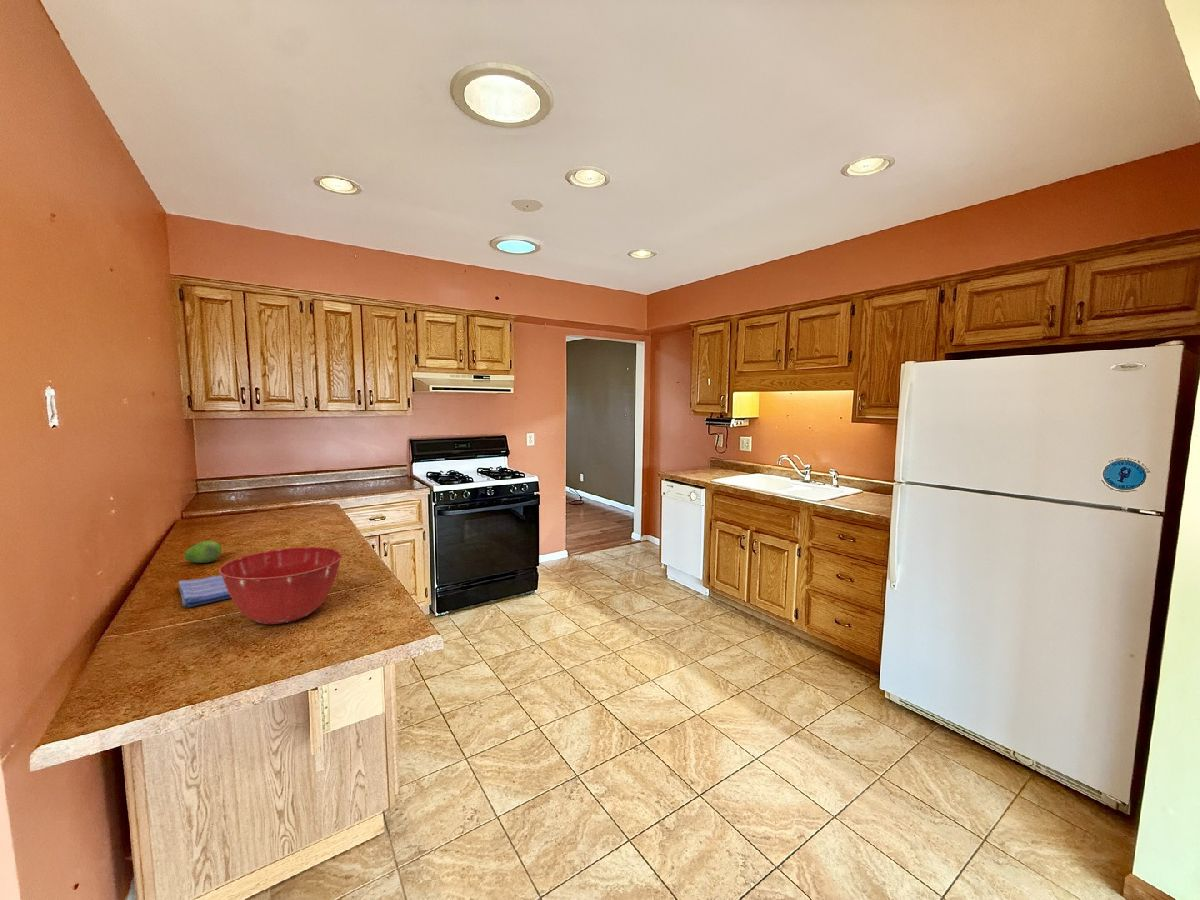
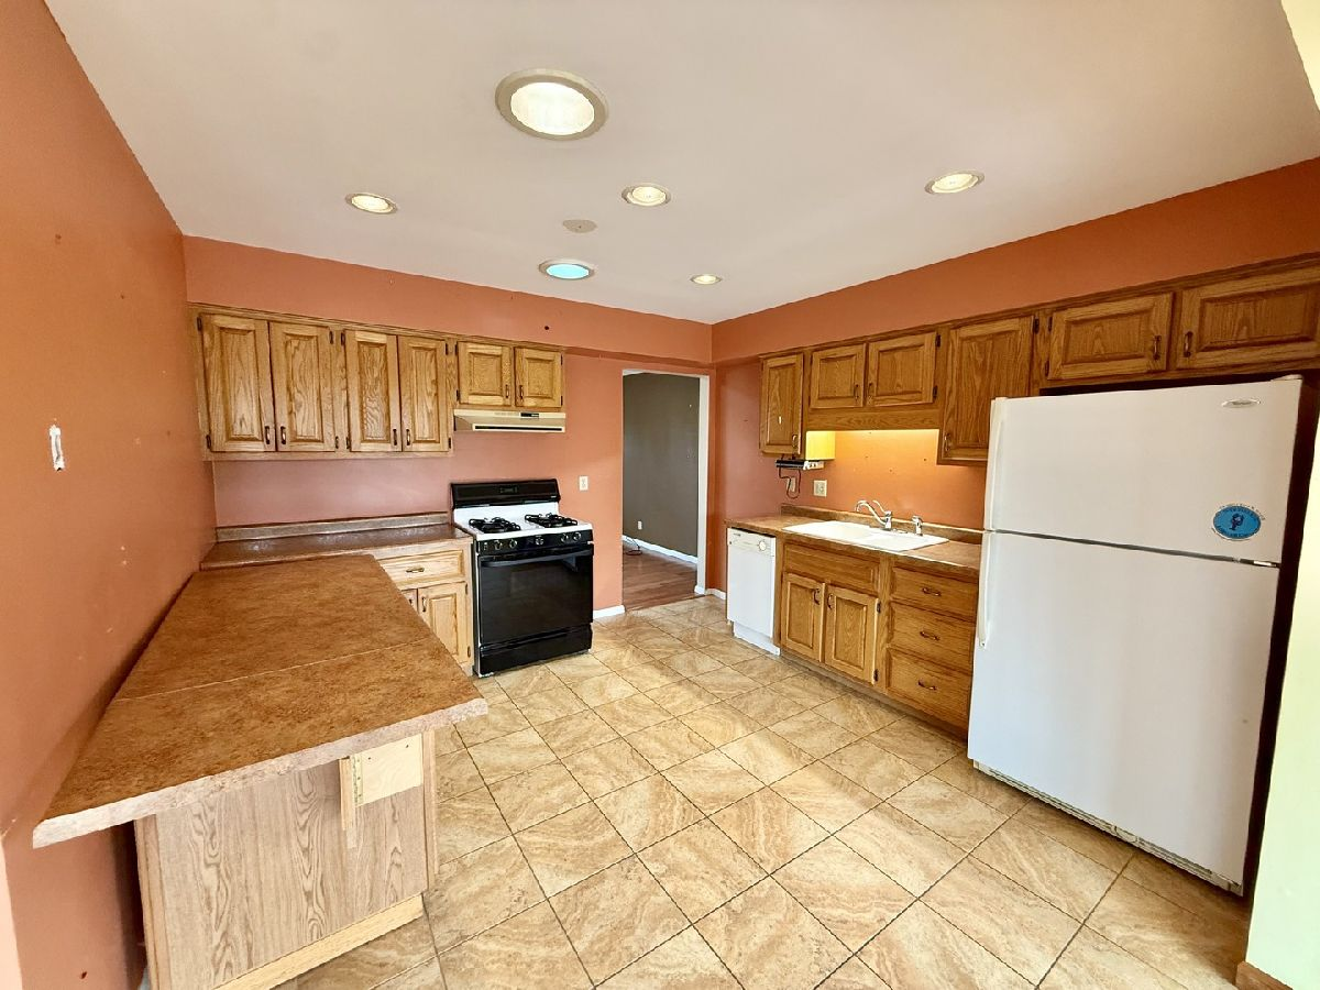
- mixing bowl (285, 587)
- fruit (202, 552)
- dish towel (216, 586)
